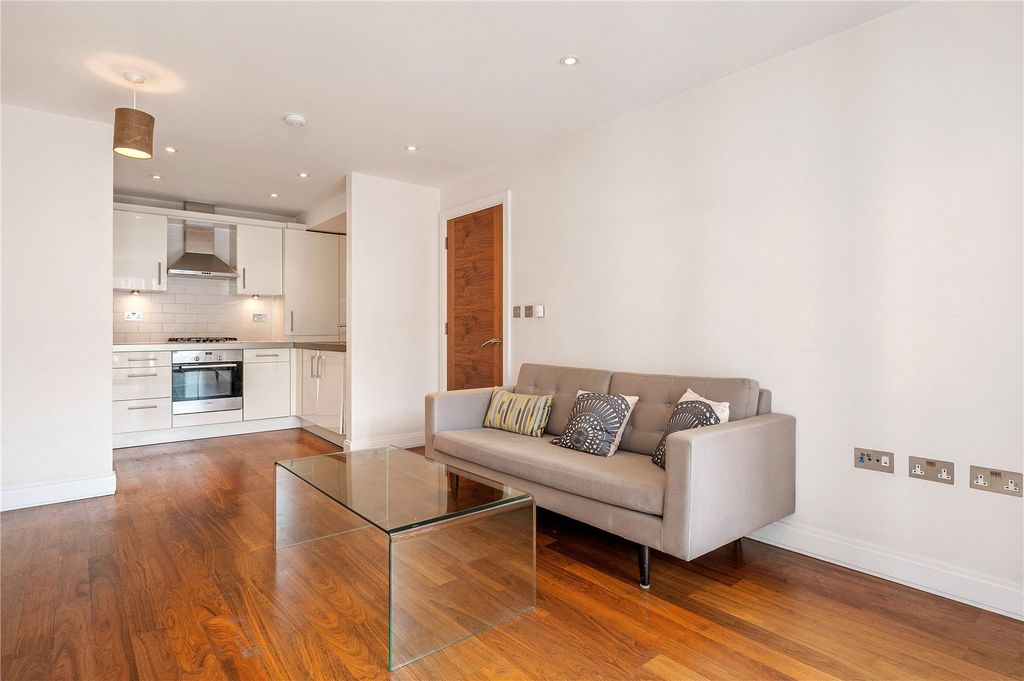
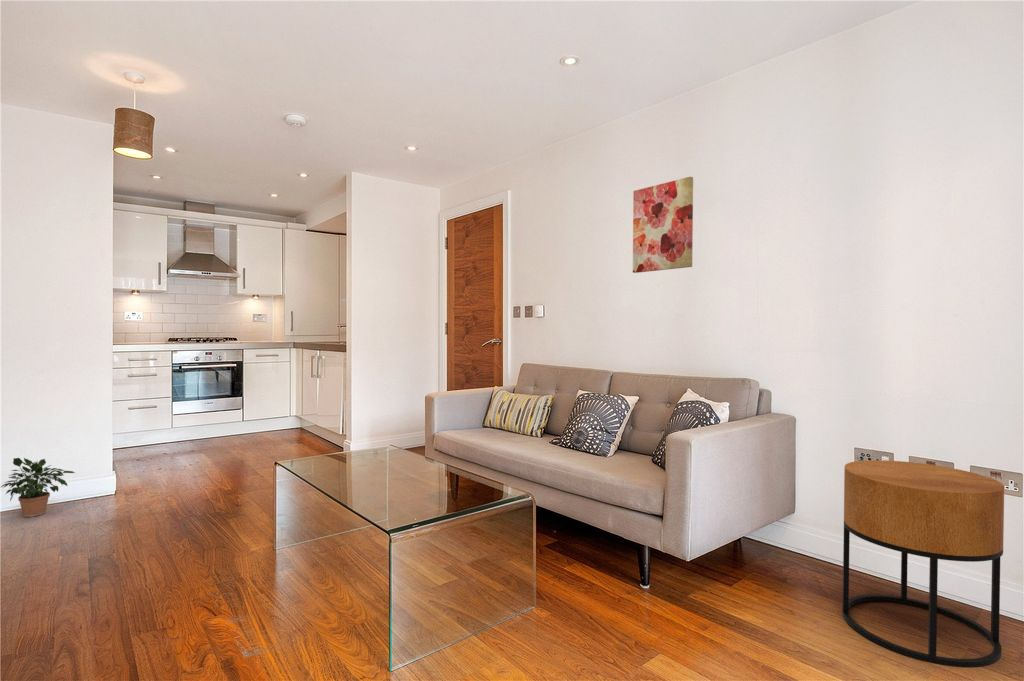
+ wall art (661, 227)
+ potted plant (40, 484)
+ side table (917, 552)
